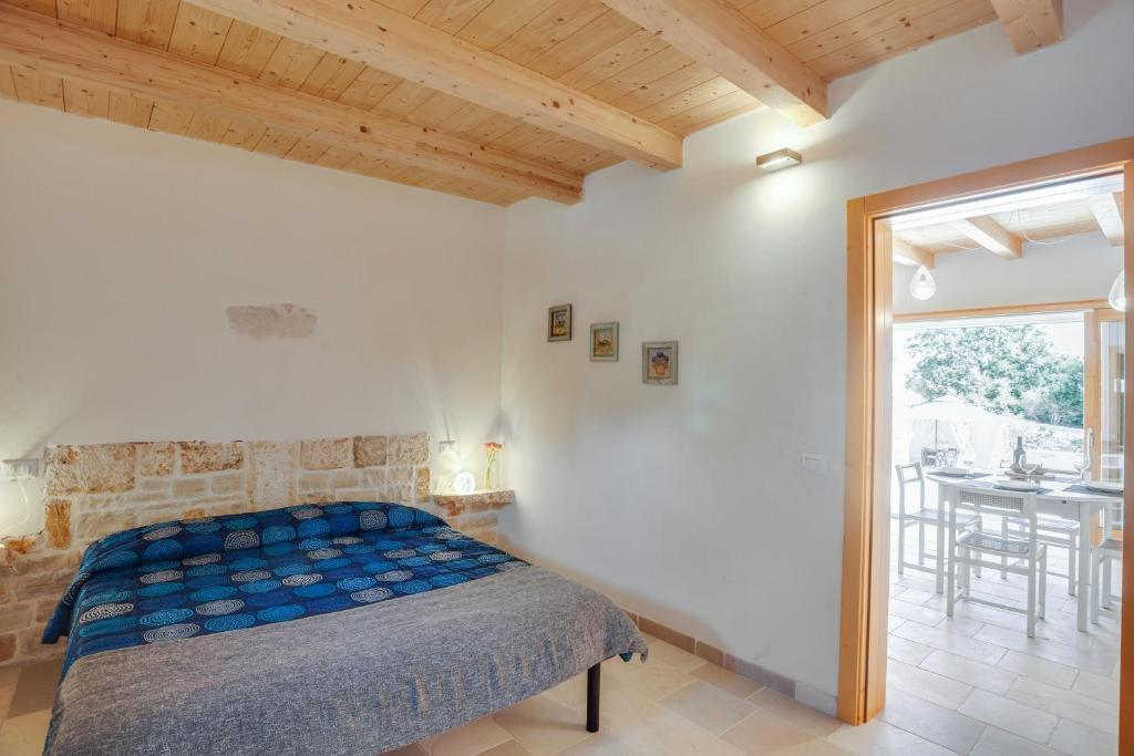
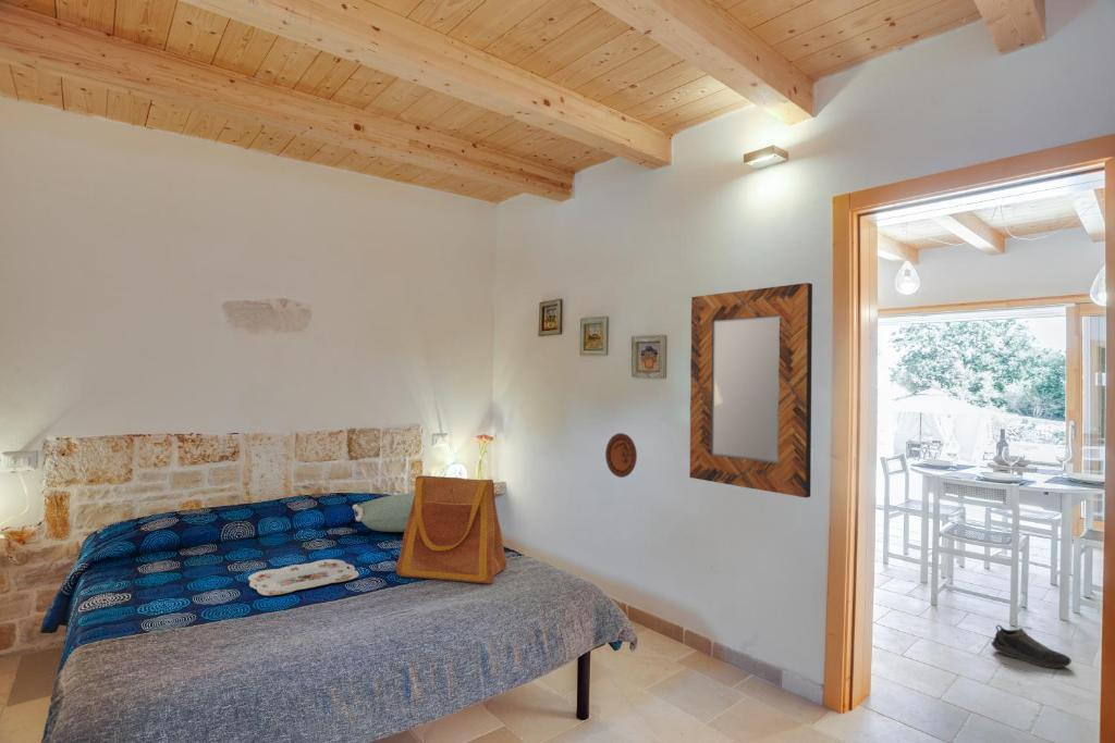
+ tote bag (453, 525)
+ decorative plate (621, 455)
+ home mirror (745, 388)
+ shoe (1029, 645)
+ pillow (411, 508)
+ serving tray (304, 577)
